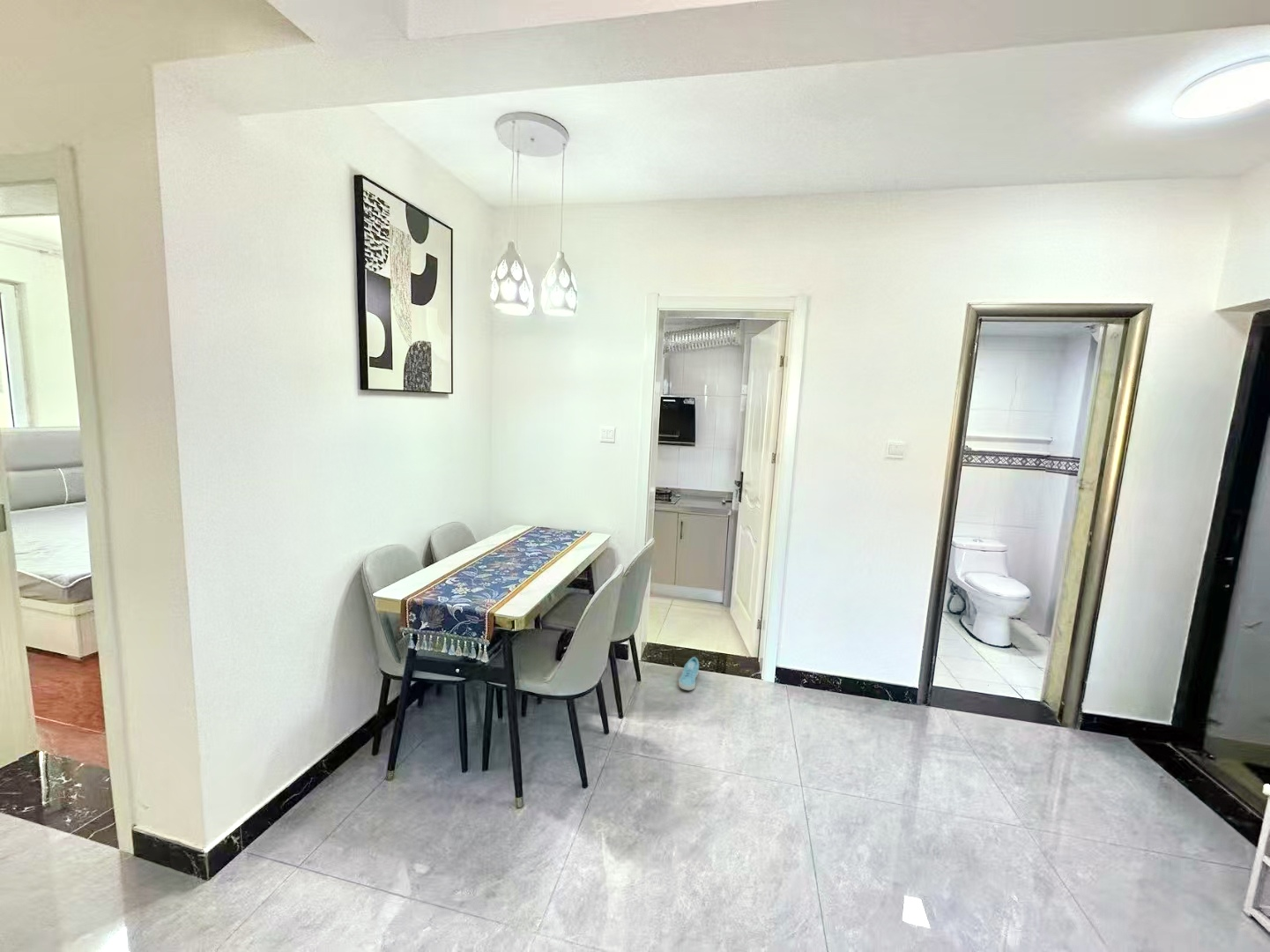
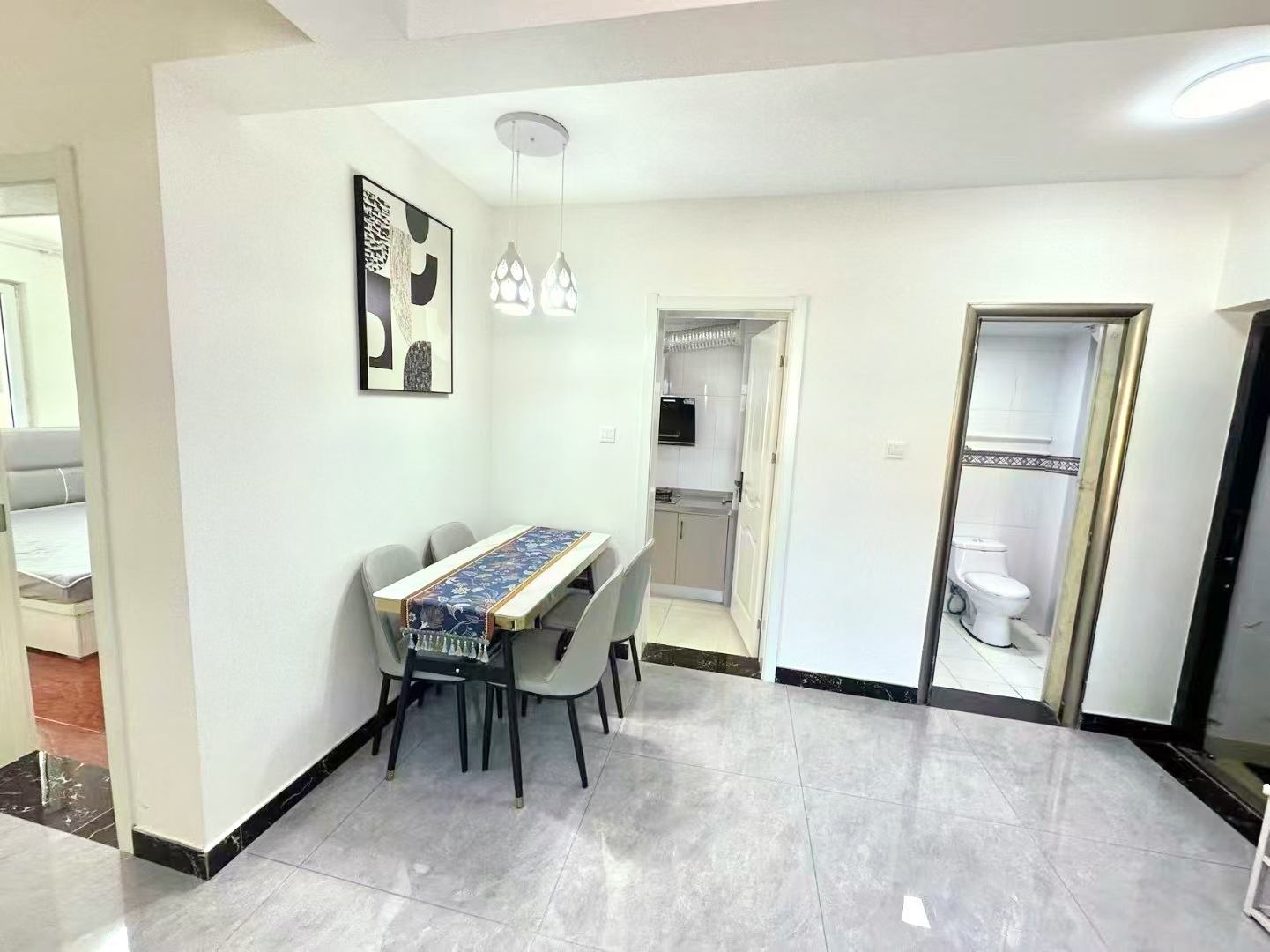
- sneaker (688, 672)
